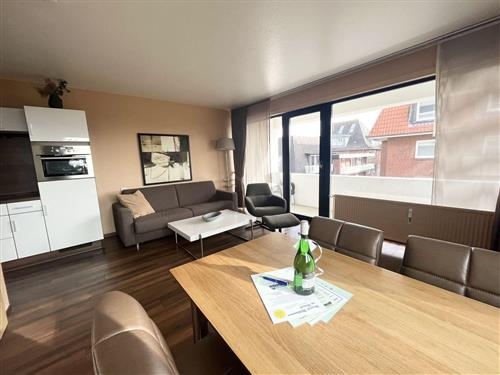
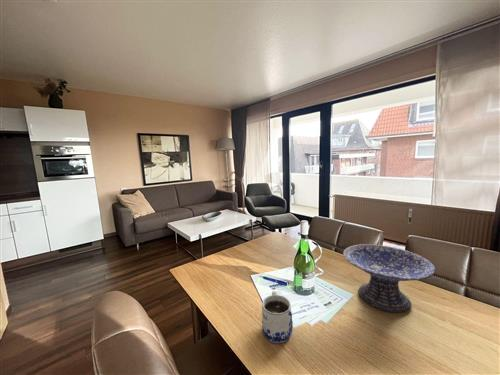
+ mug (276, 314)
+ decorative bowl (384, 277)
